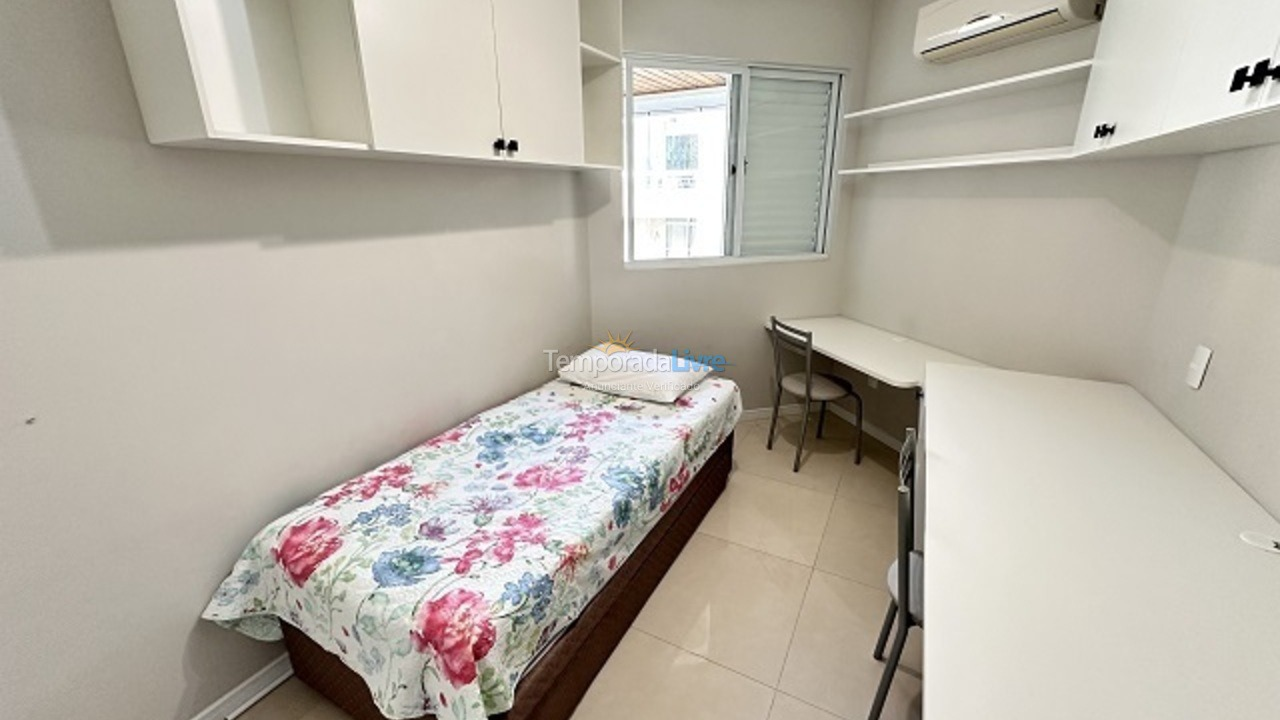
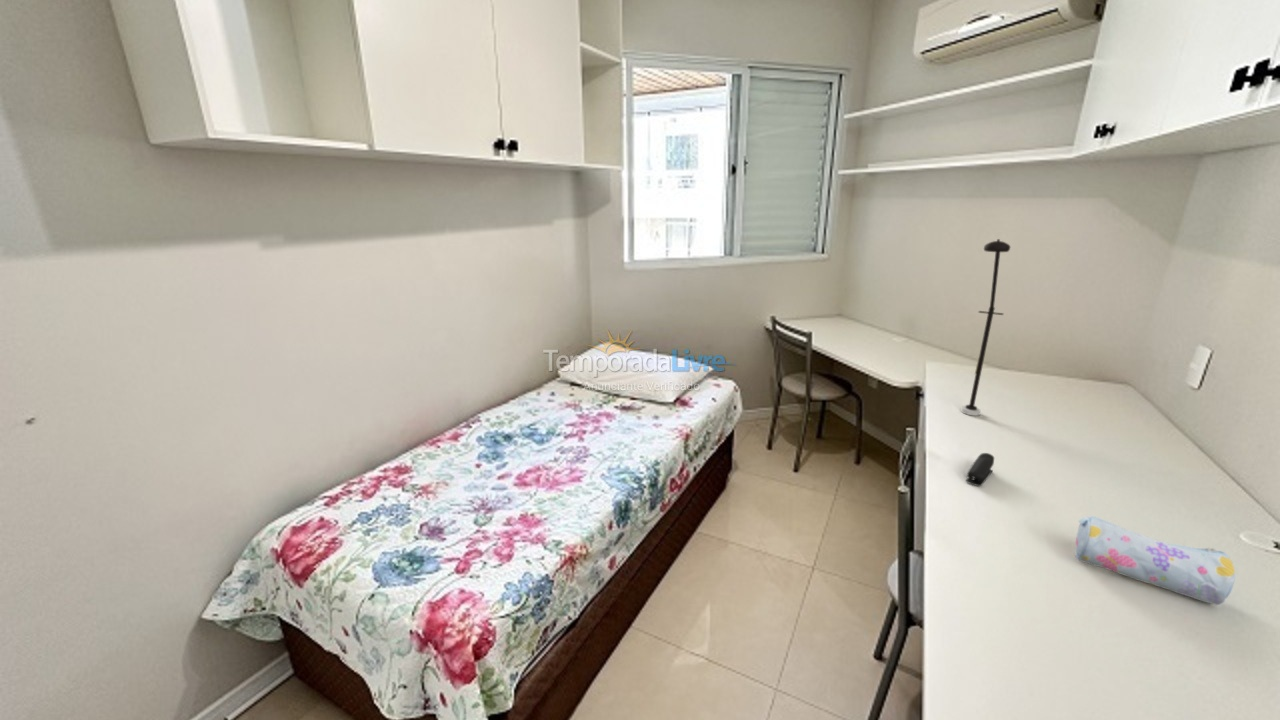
+ desk lamp (983, 336)
+ stapler (981, 468)
+ pencil case (1148, 557)
